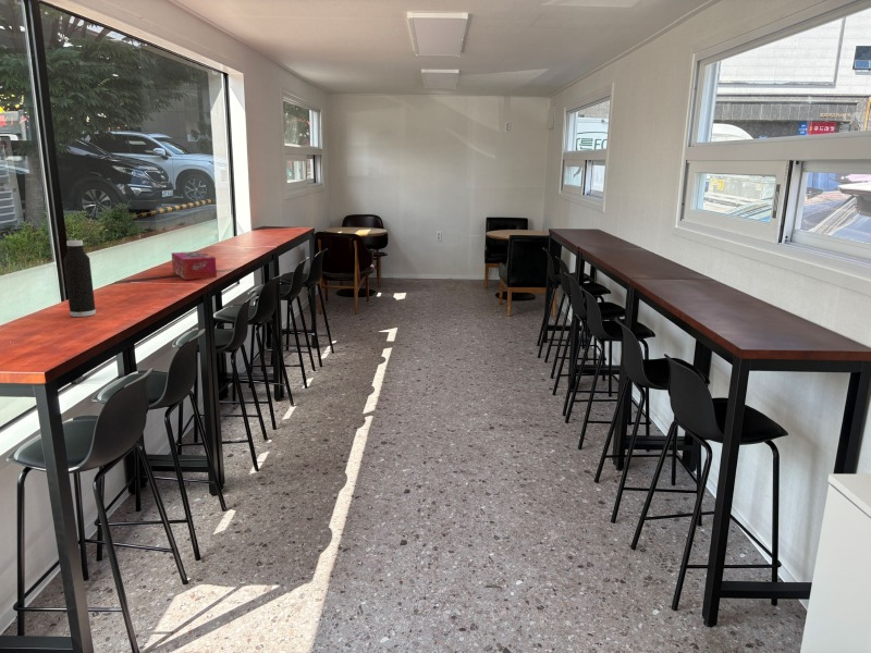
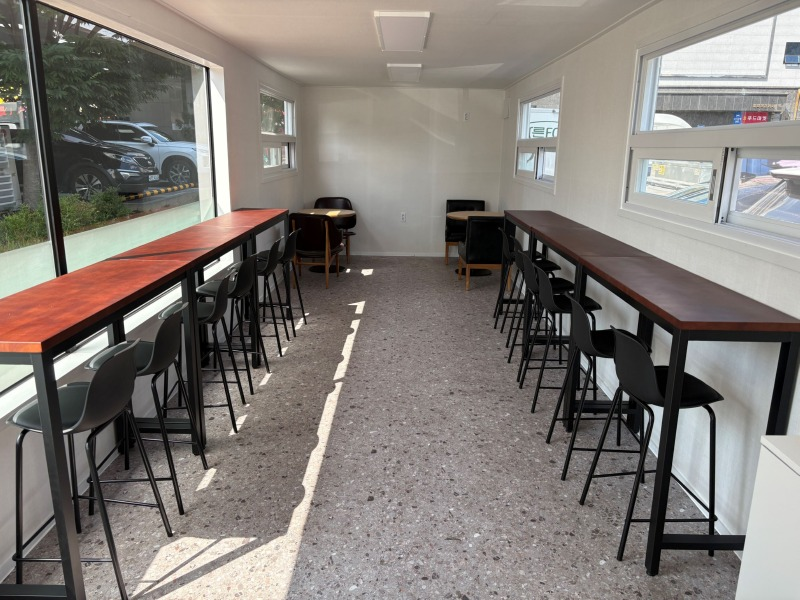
- water bottle (78, 278)
- tissue box (193, 264)
